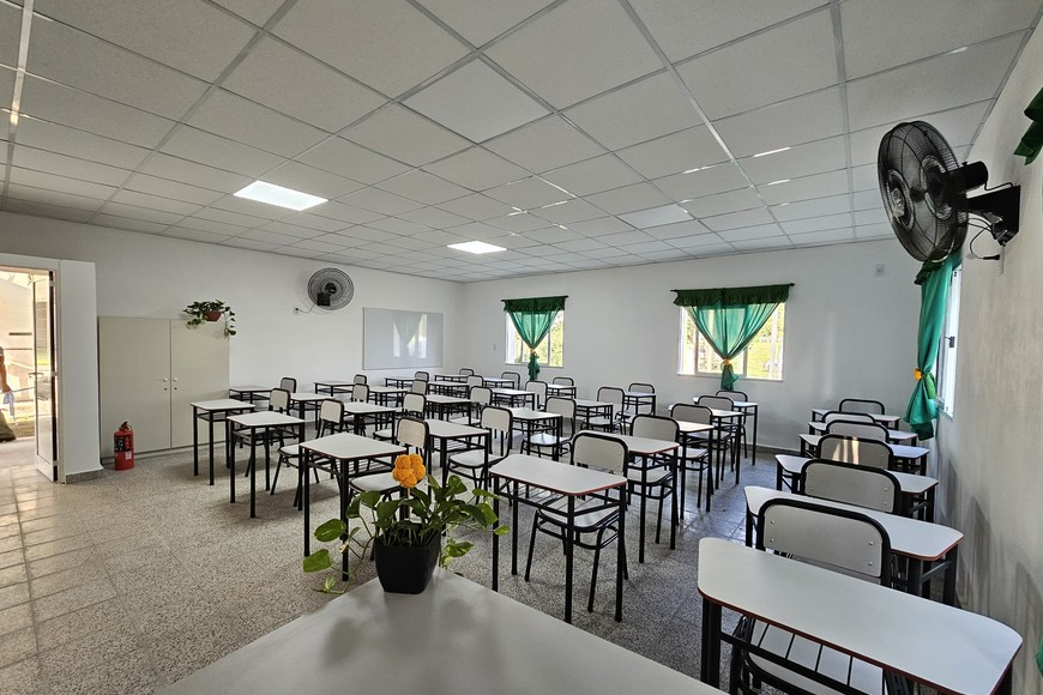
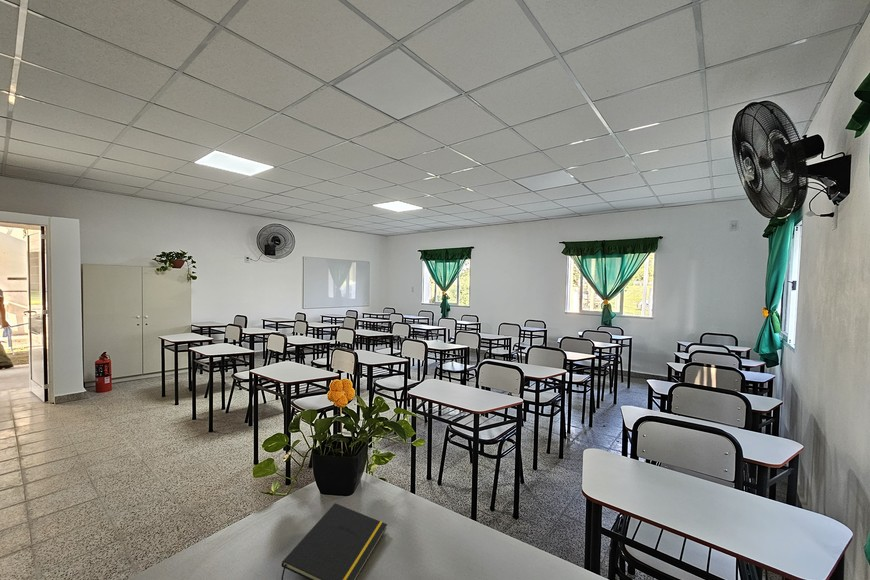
+ notepad (339, 543)
